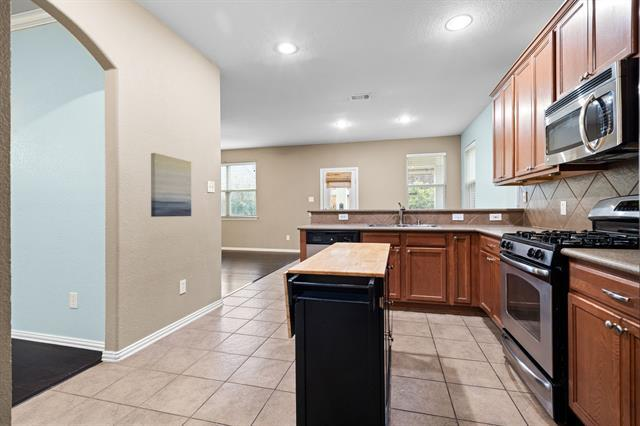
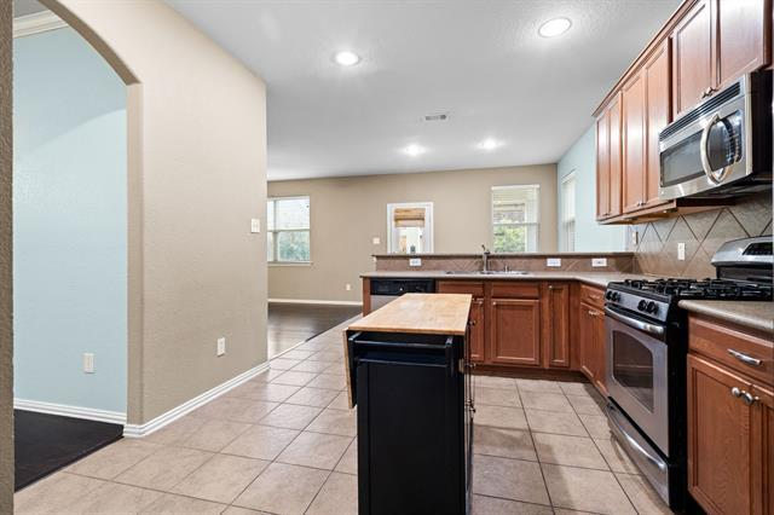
- wall art (172, 187)
